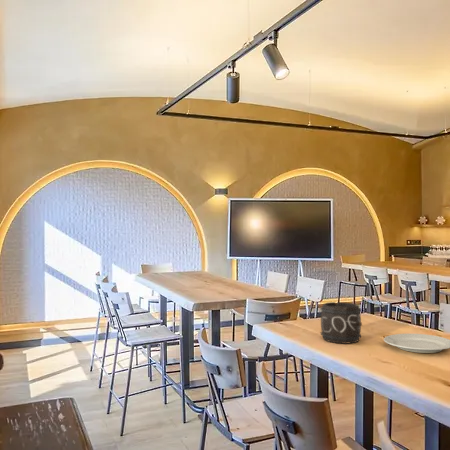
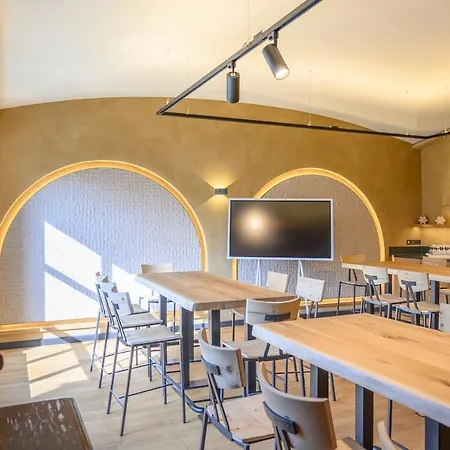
- chinaware (418, 343)
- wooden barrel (341, 322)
